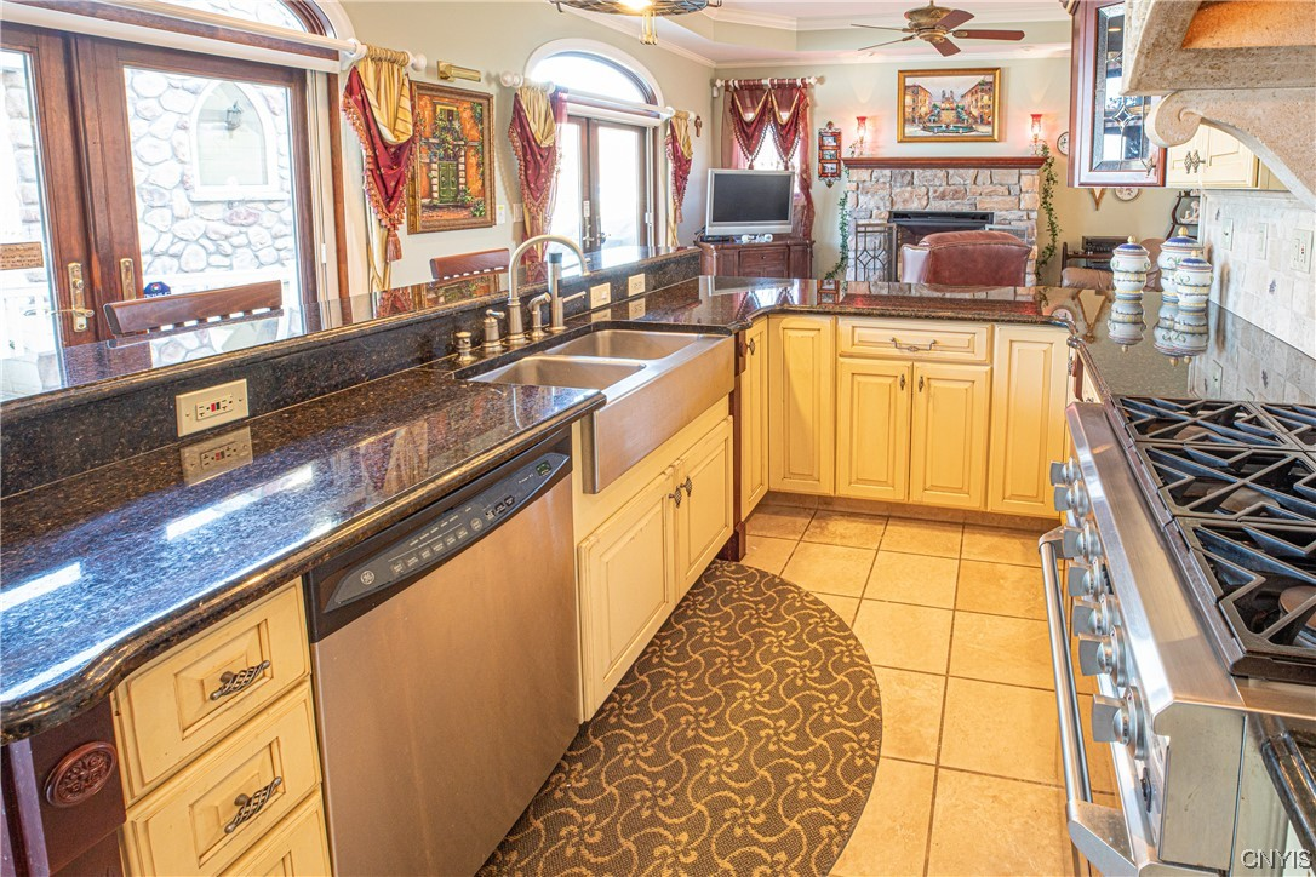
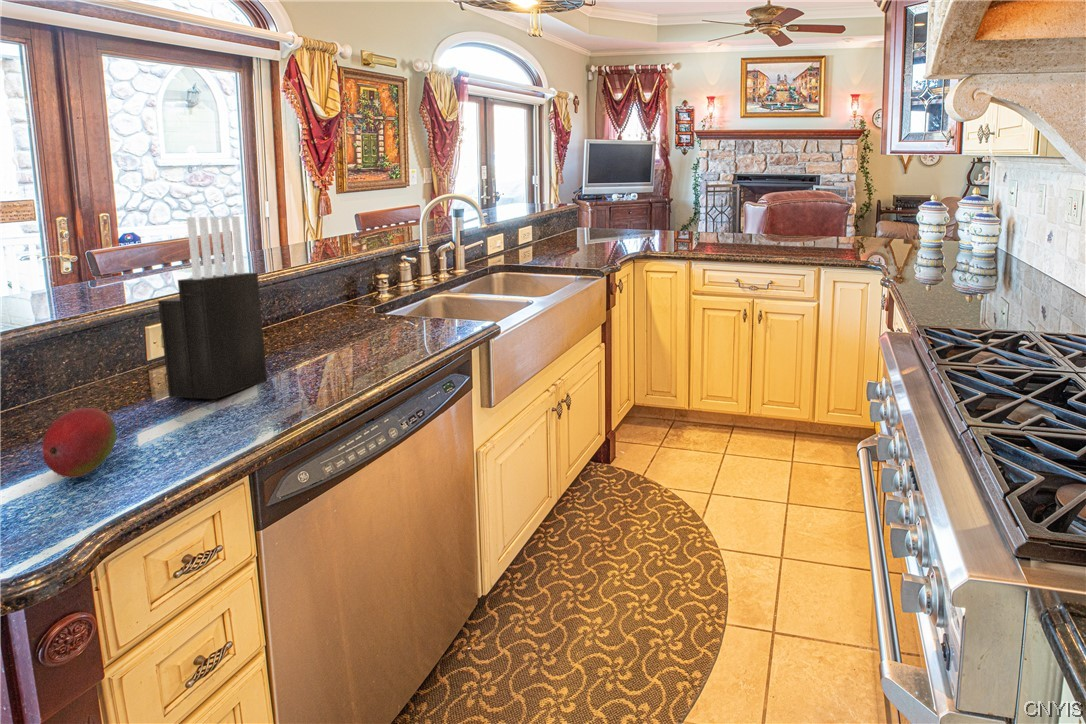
+ knife block (206, 304)
+ fruit (83, 441)
